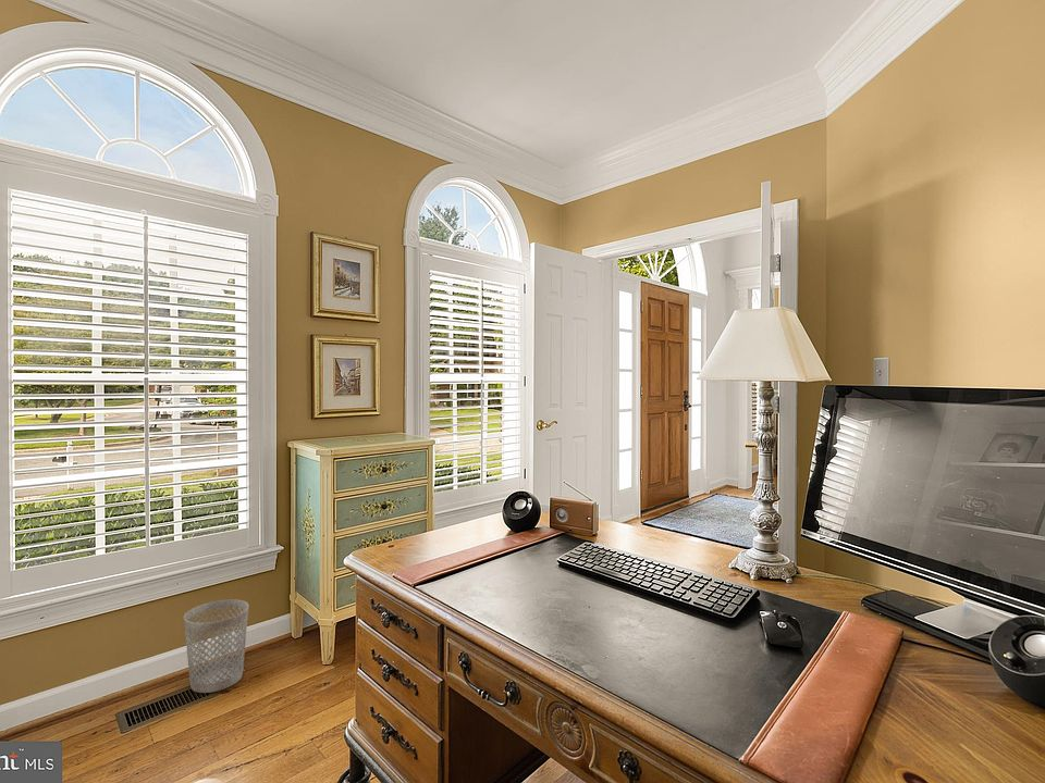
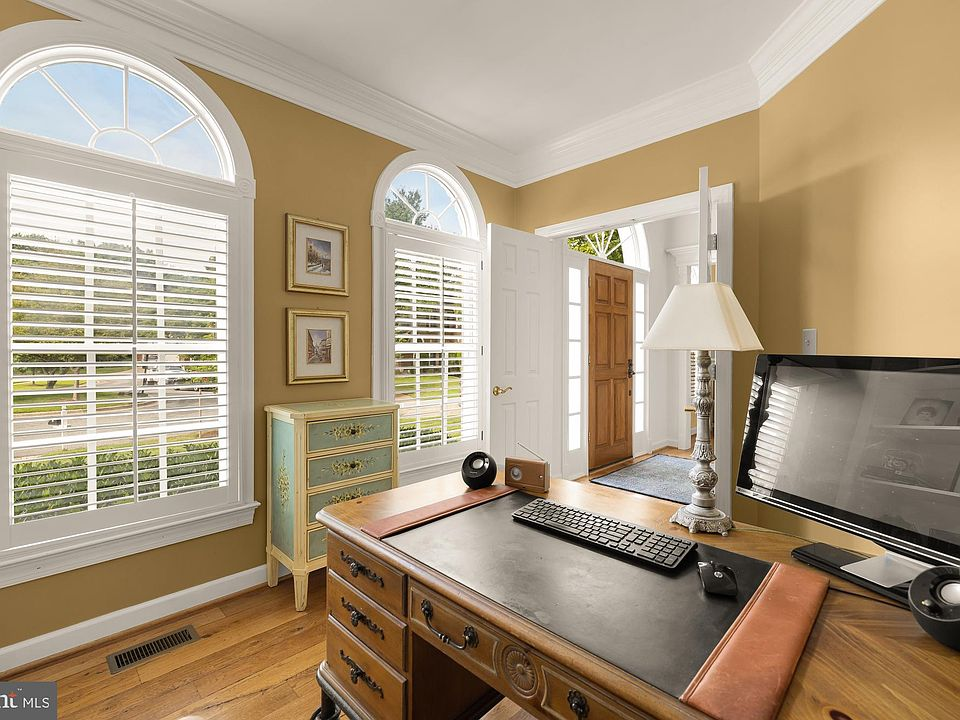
- wastebasket (217, 646)
